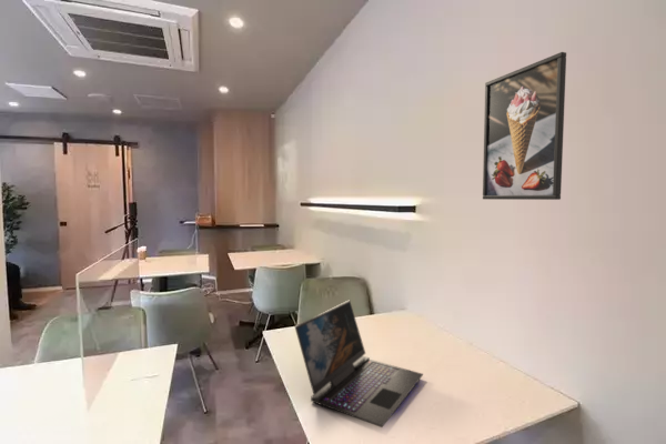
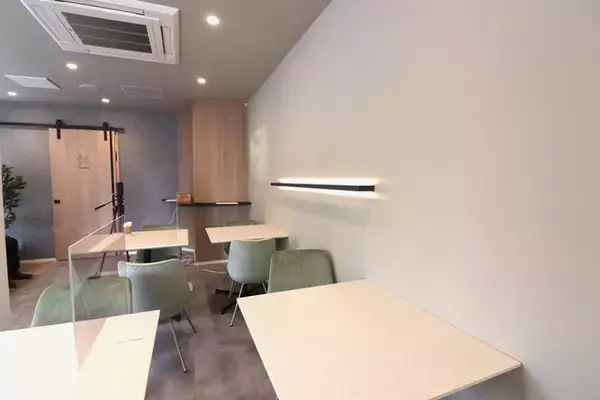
- laptop (362, 353)
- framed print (518, 134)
